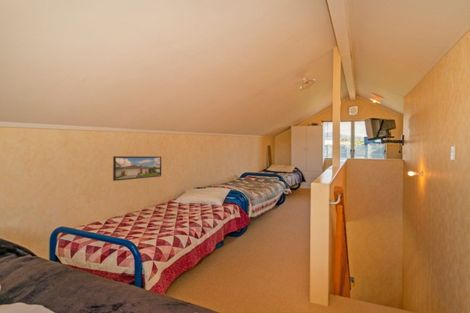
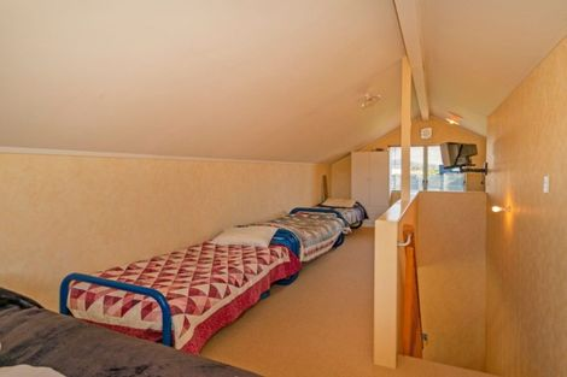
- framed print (139, 167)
